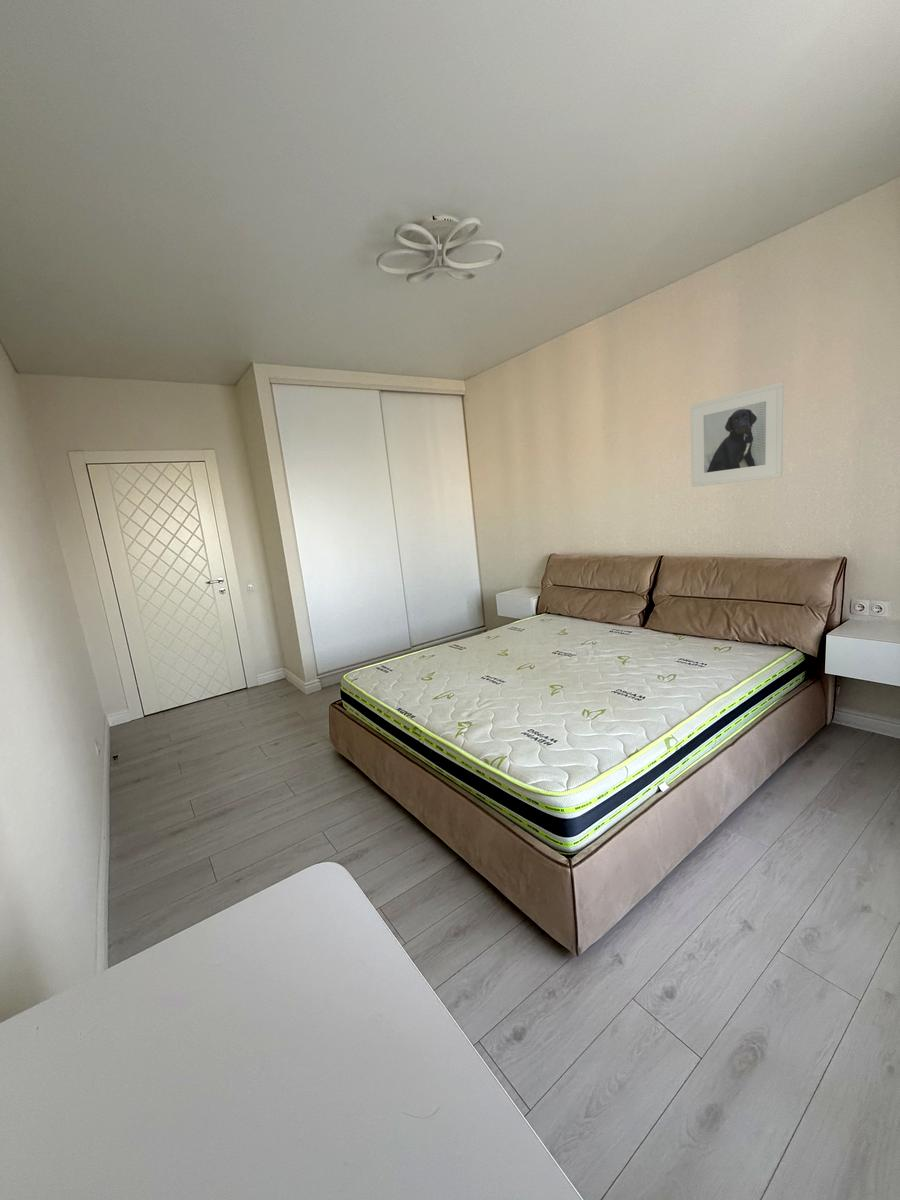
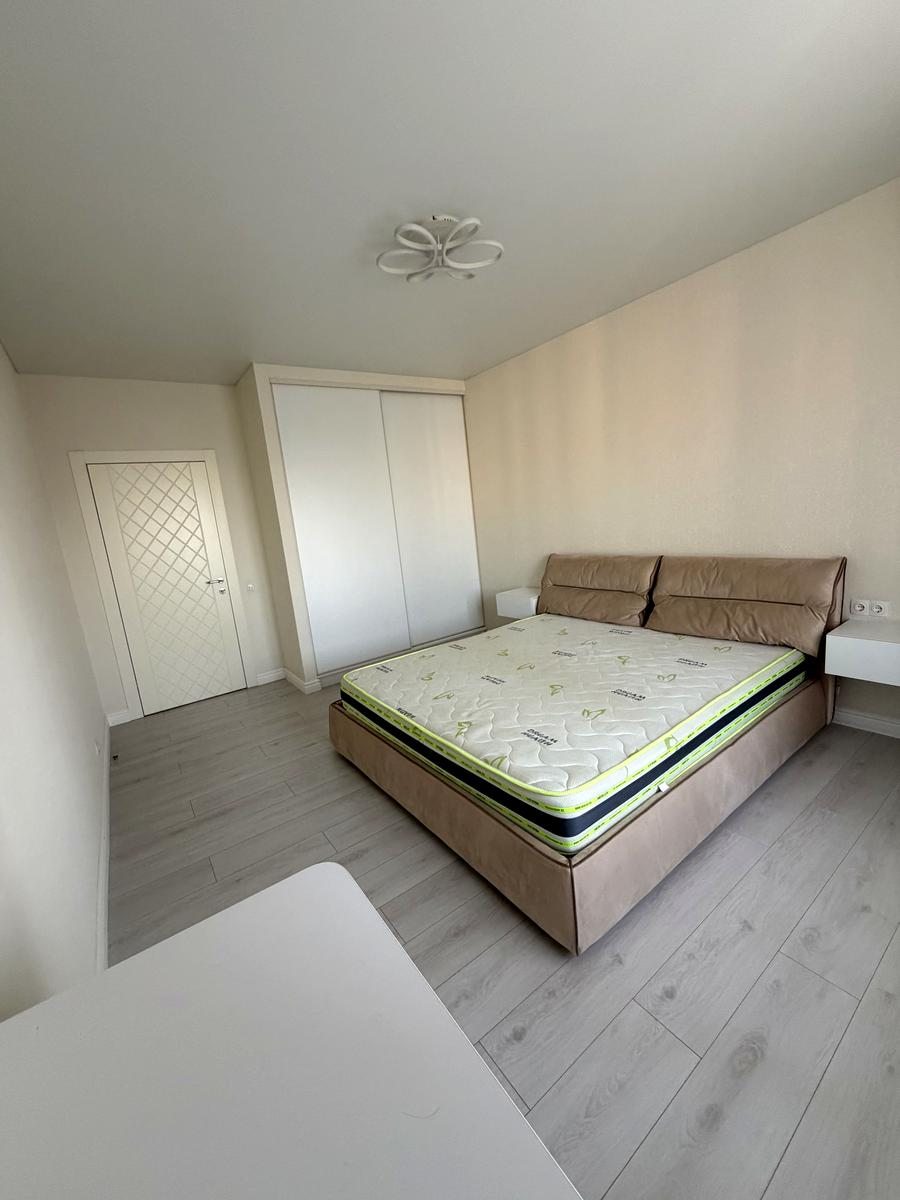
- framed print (733, 439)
